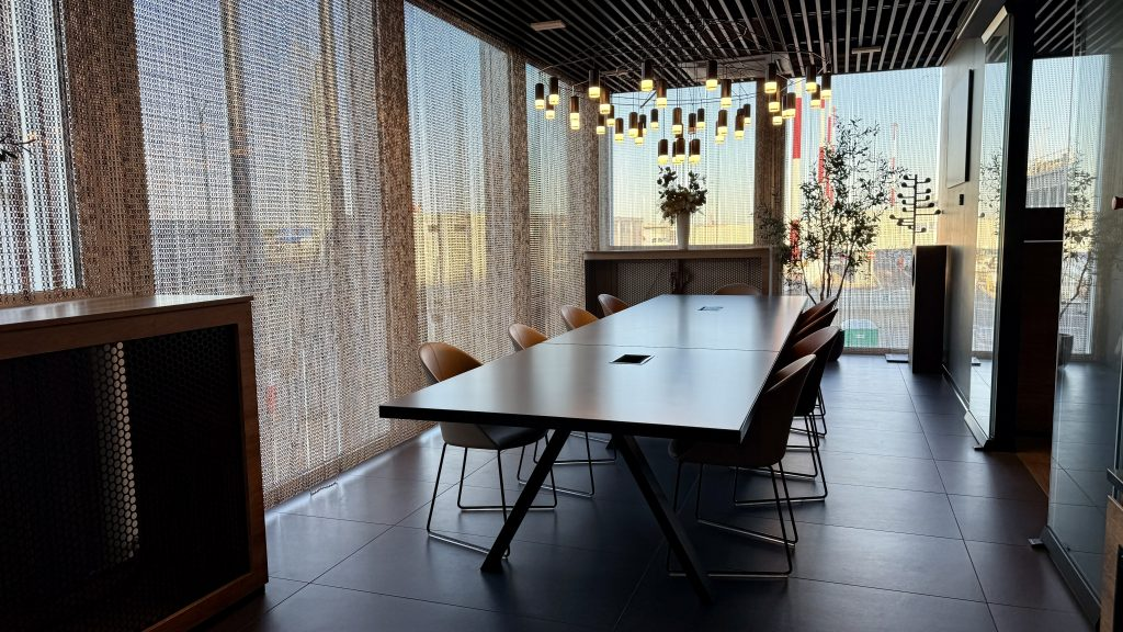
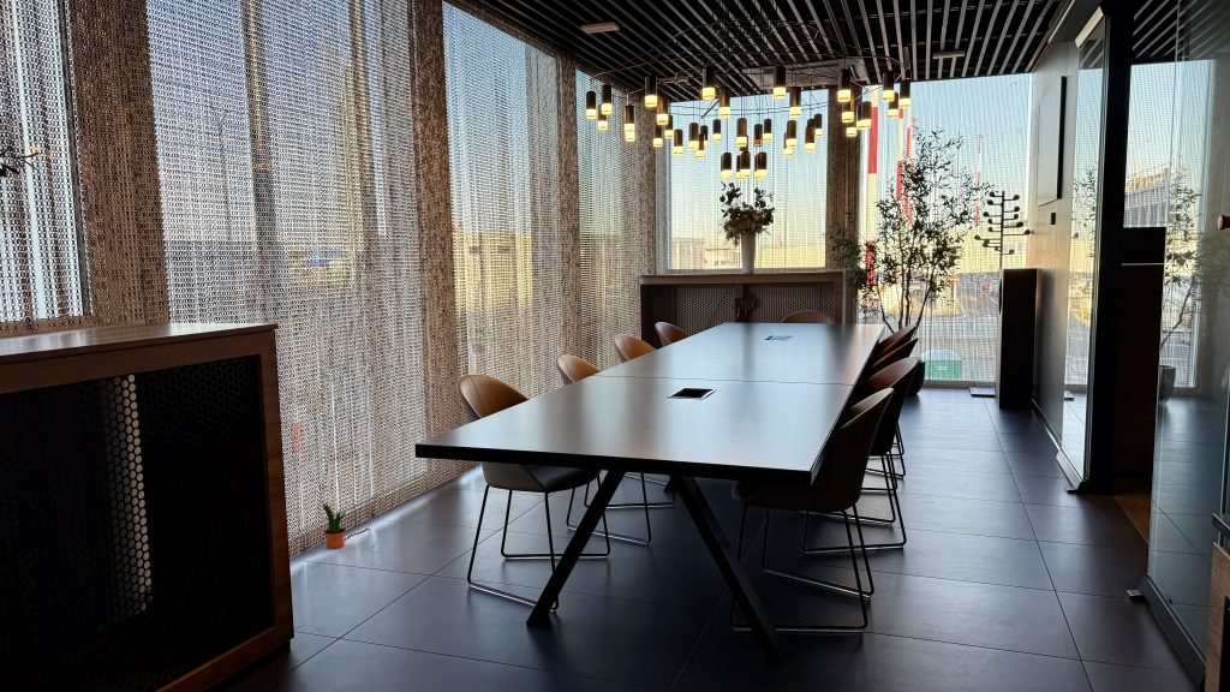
+ potted plant (333, 523)
